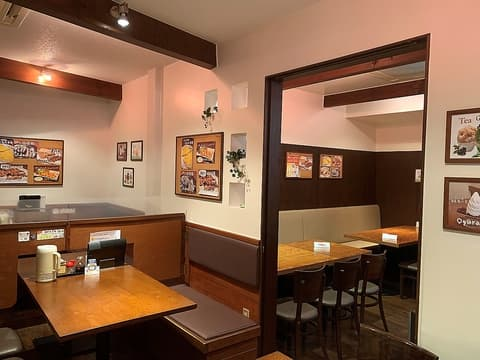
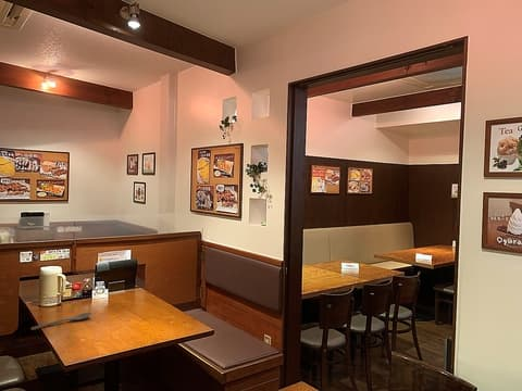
+ spoon (62, 320)
